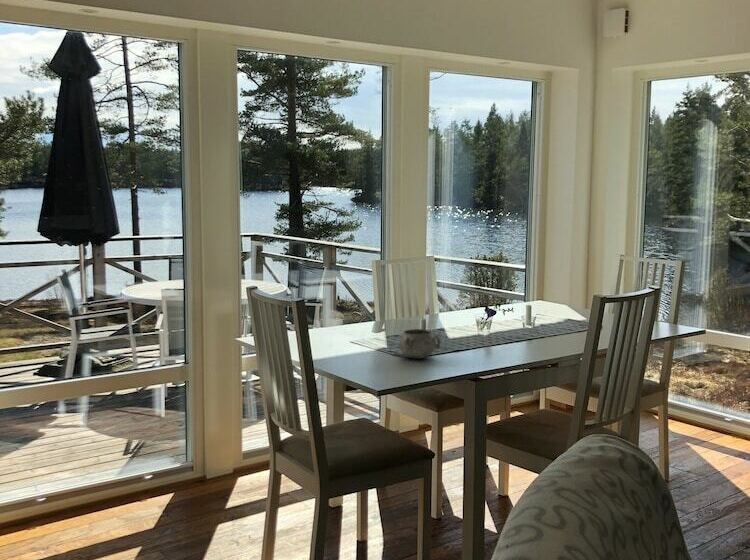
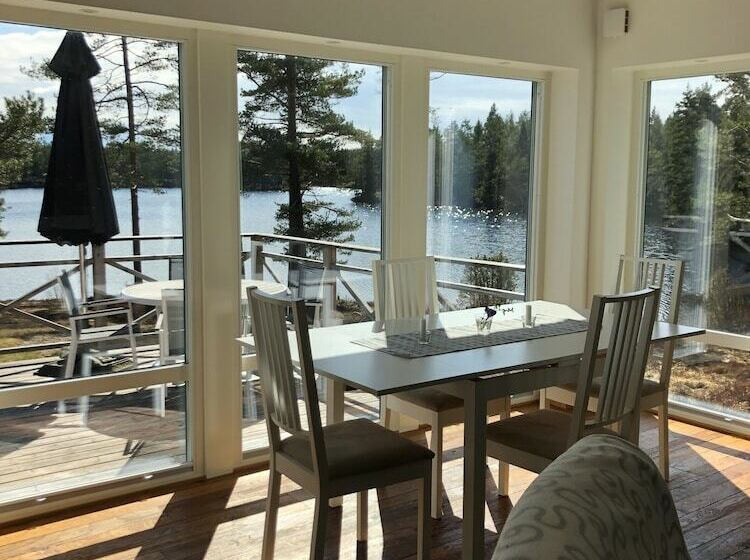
- decorative bowl (418, 344)
